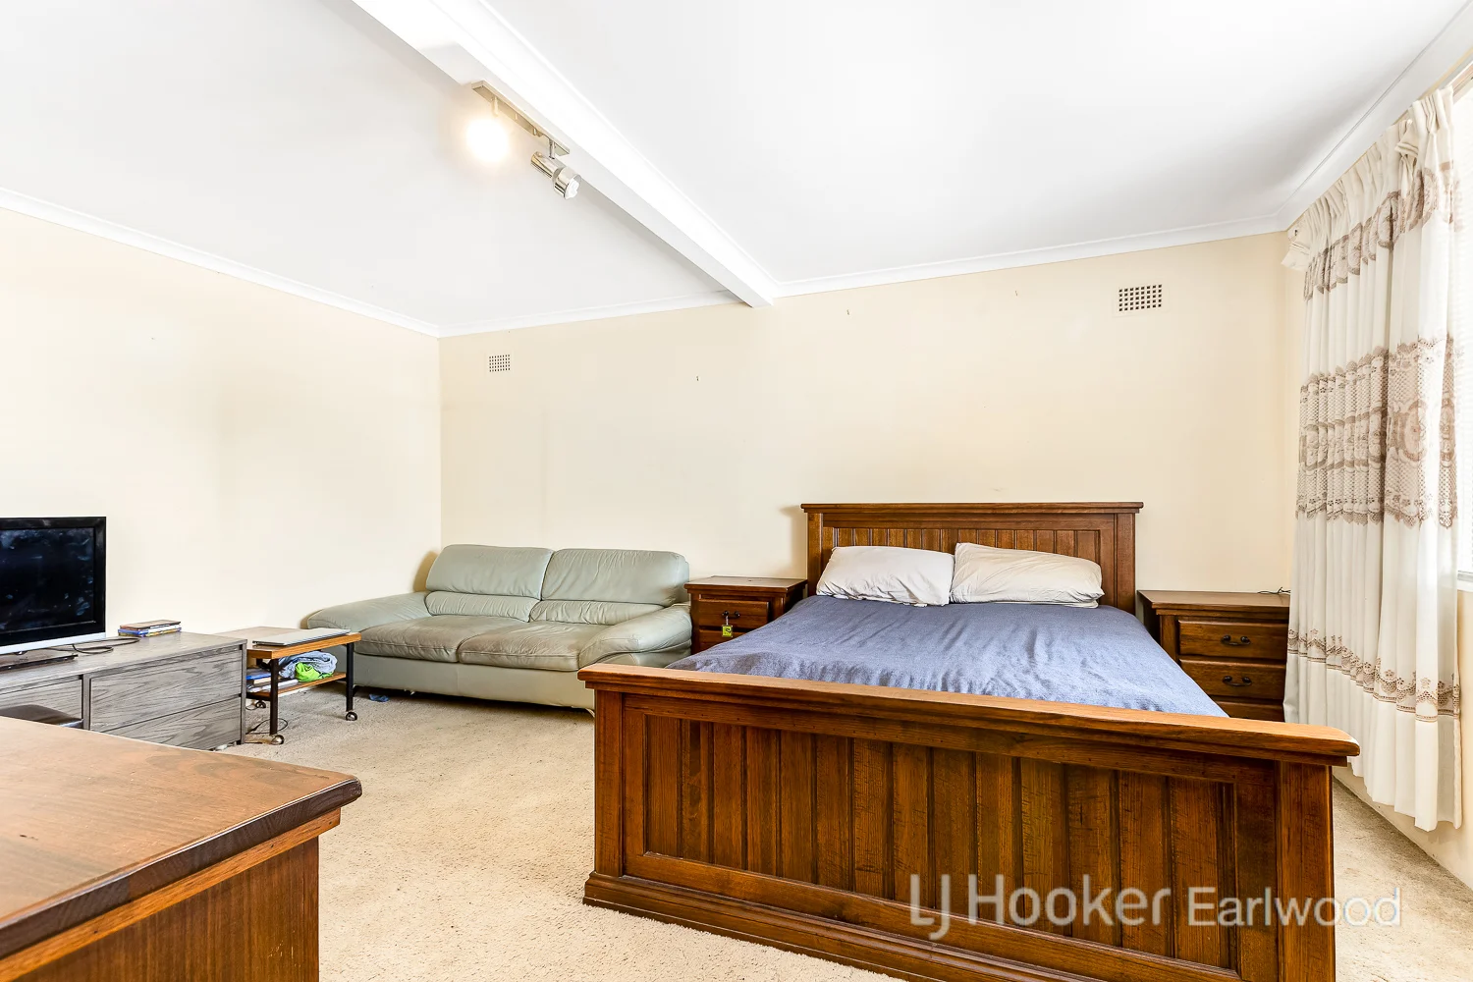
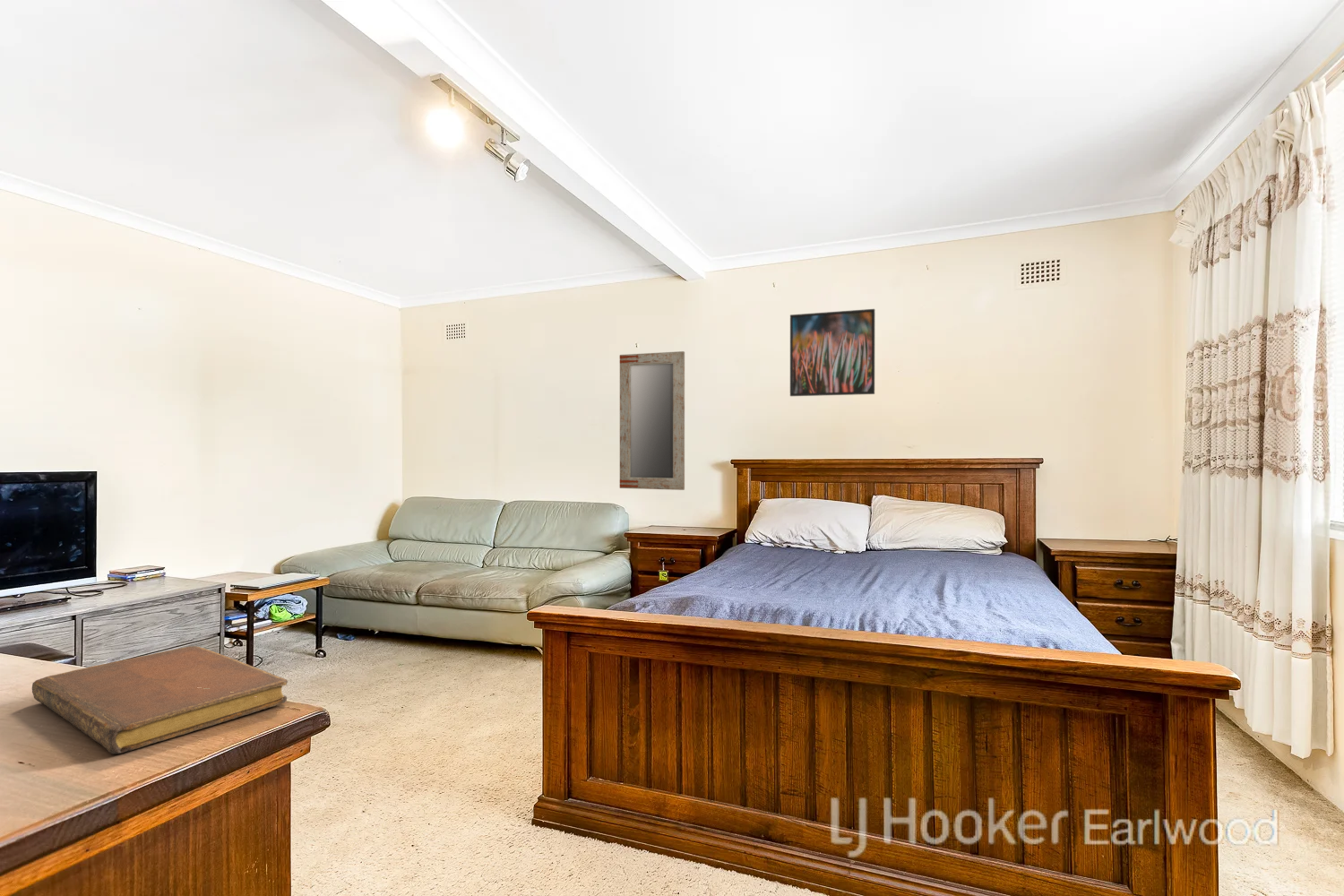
+ notebook (160, 690)
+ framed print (831, 353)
+ home mirror (651, 421)
